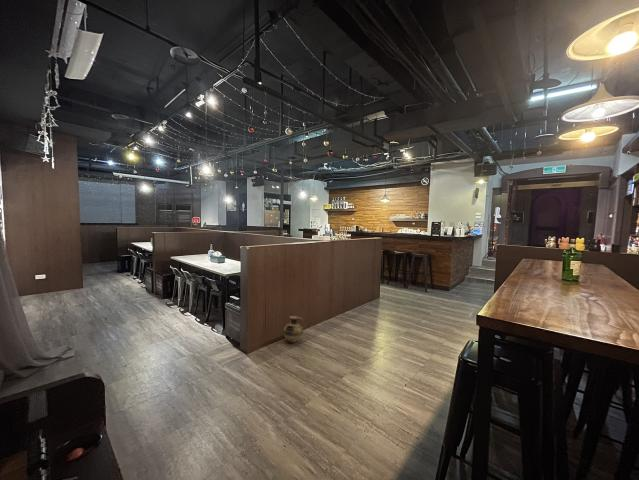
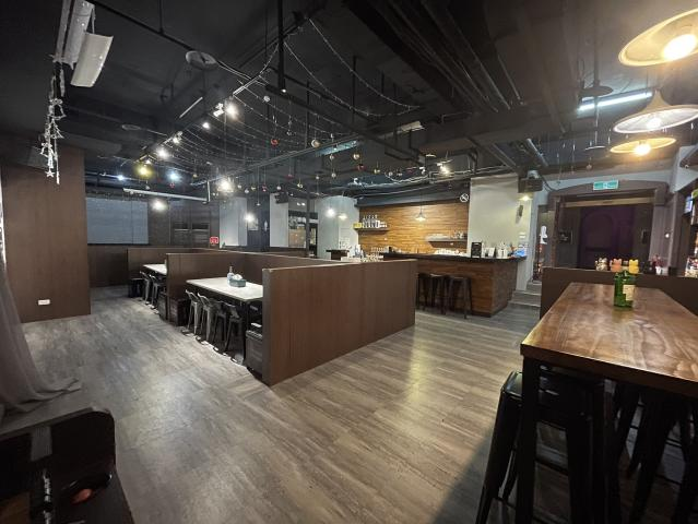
- ceramic jug (292, 329)
